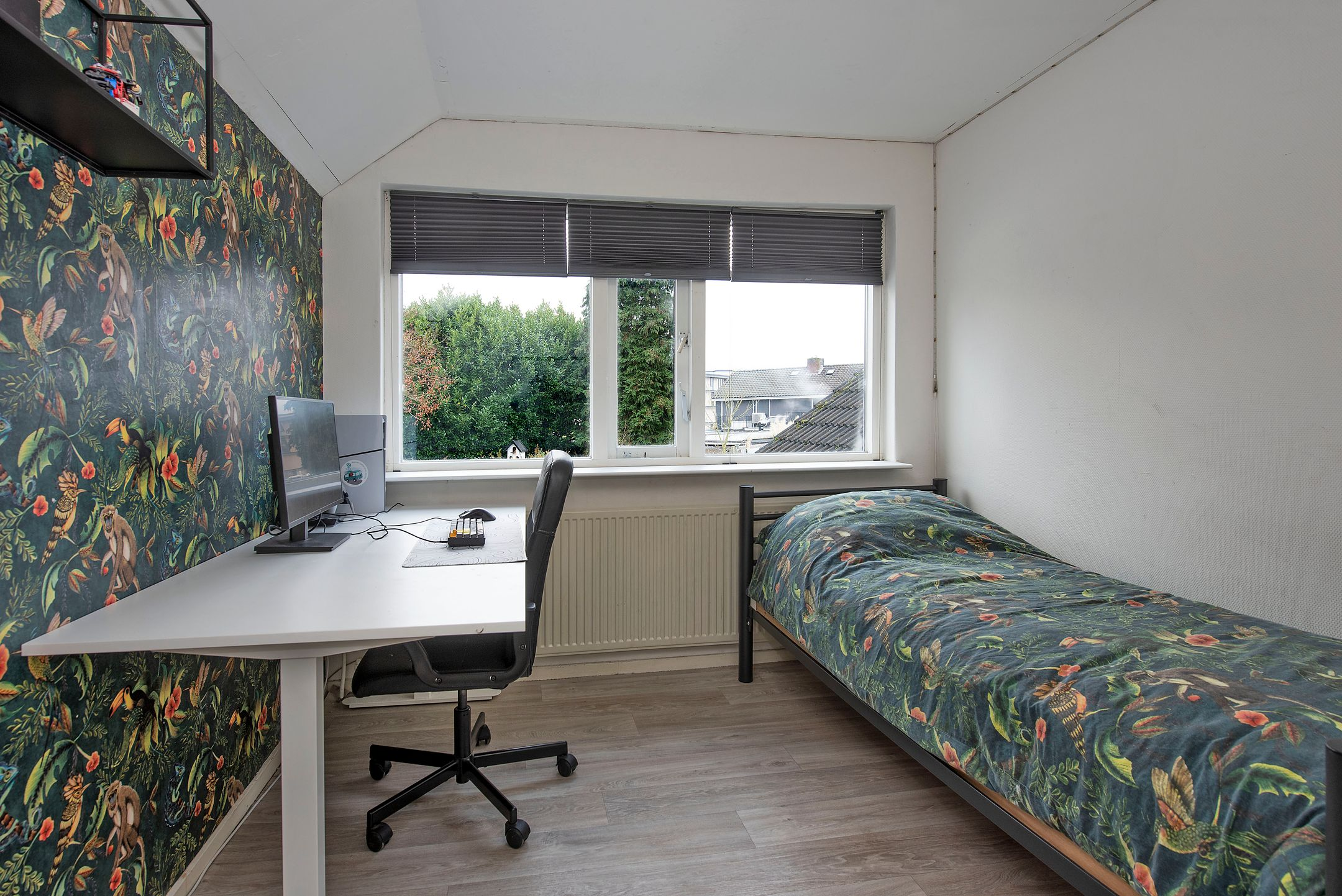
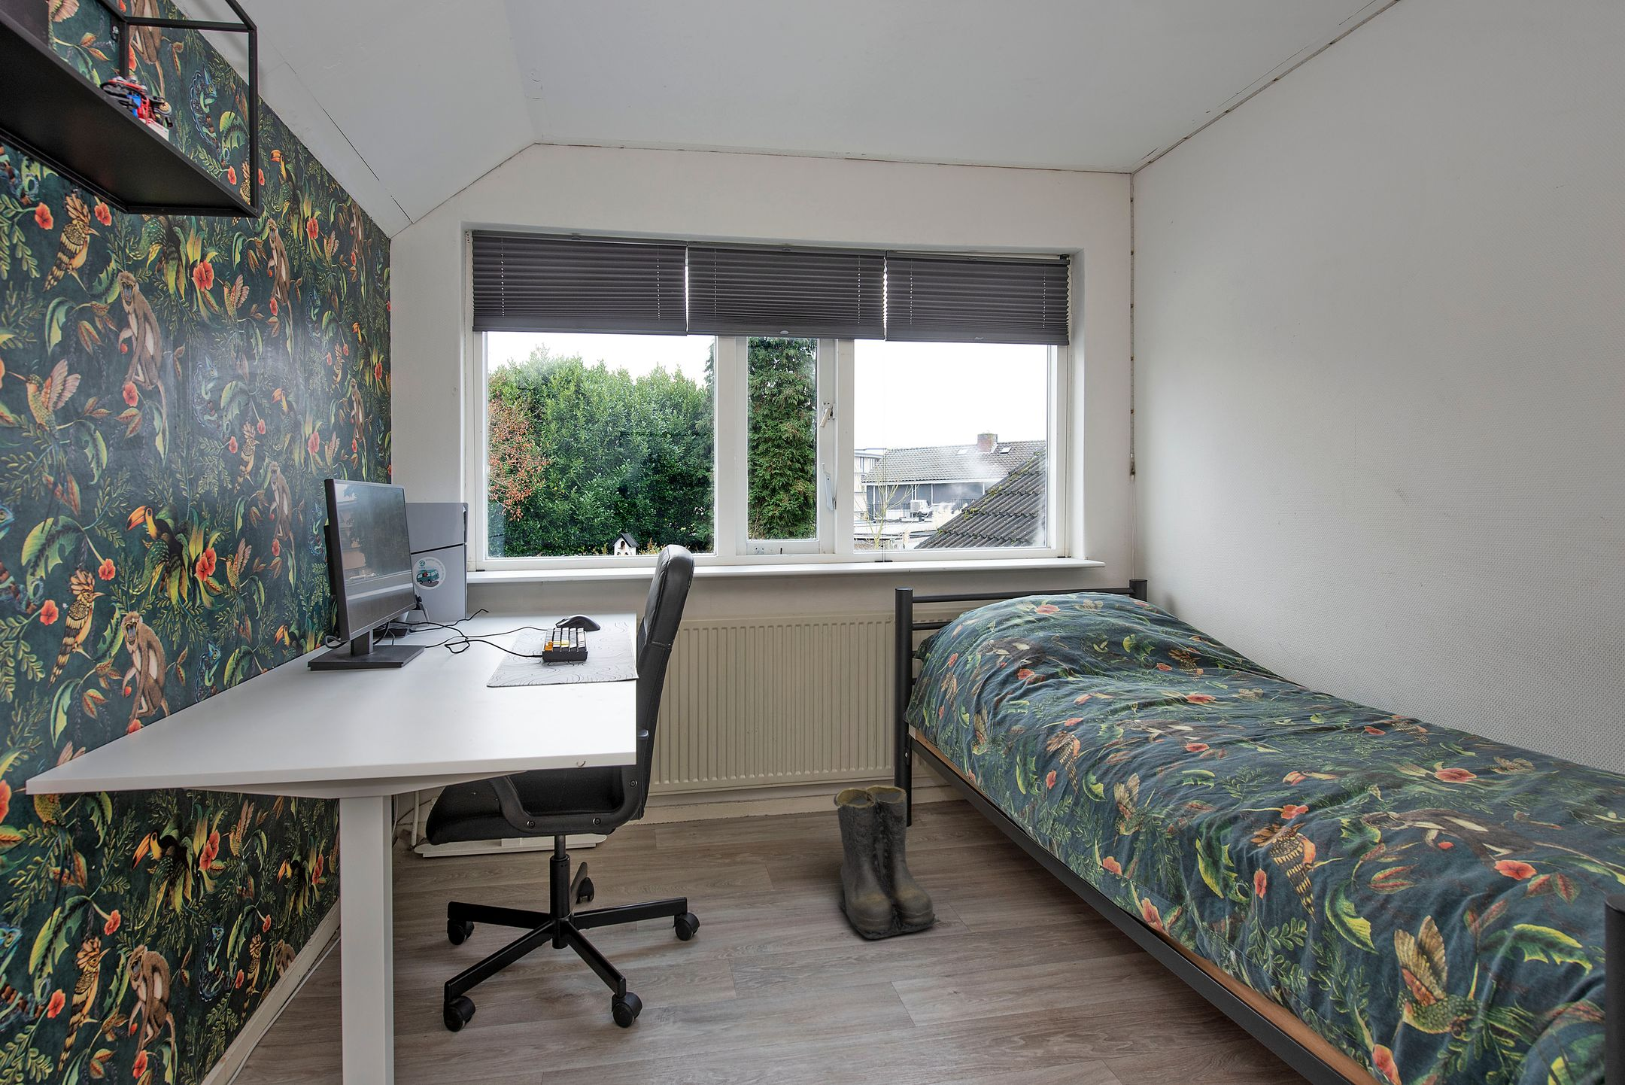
+ boots (882, 855)
